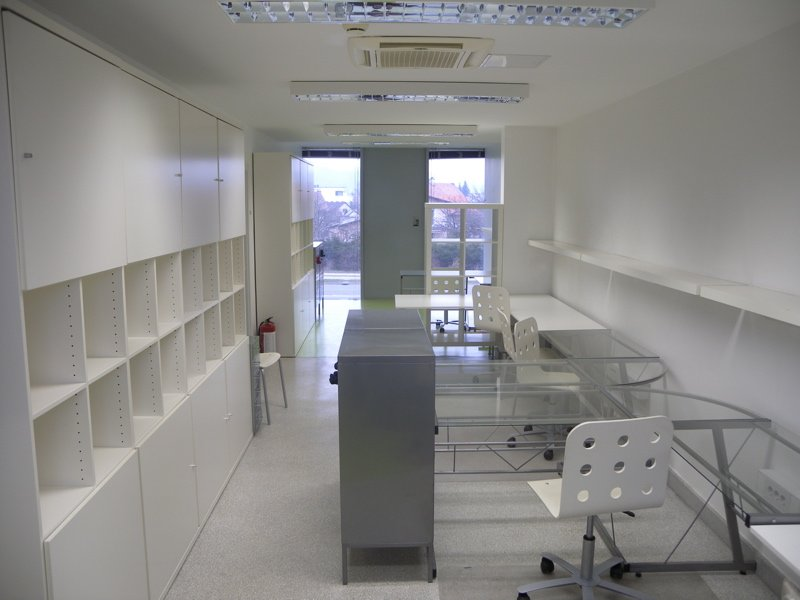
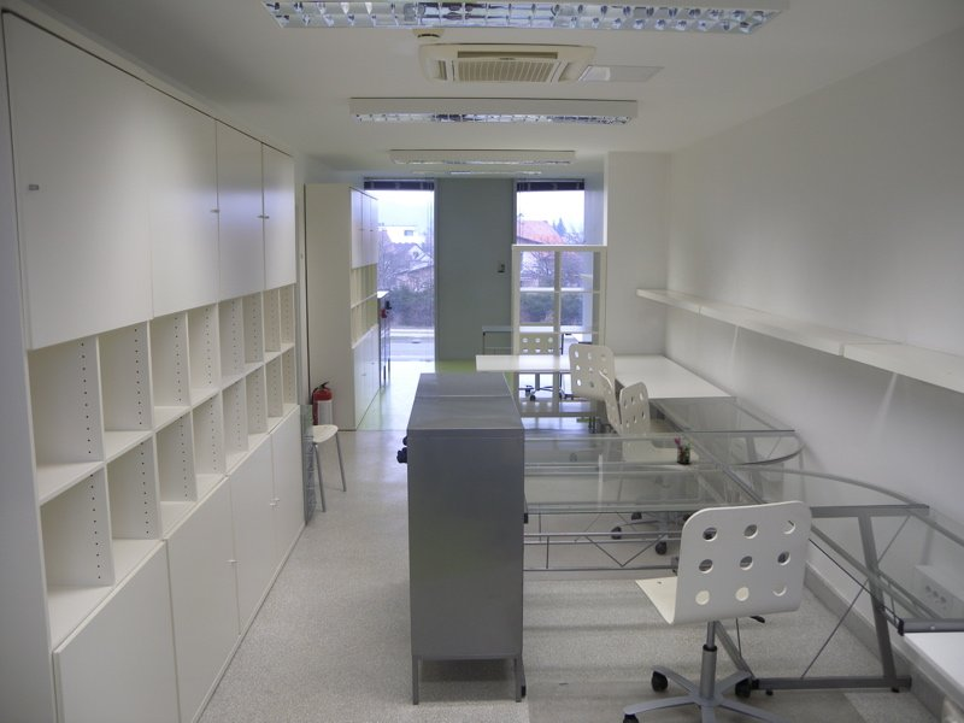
+ pen holder (683, 448)
